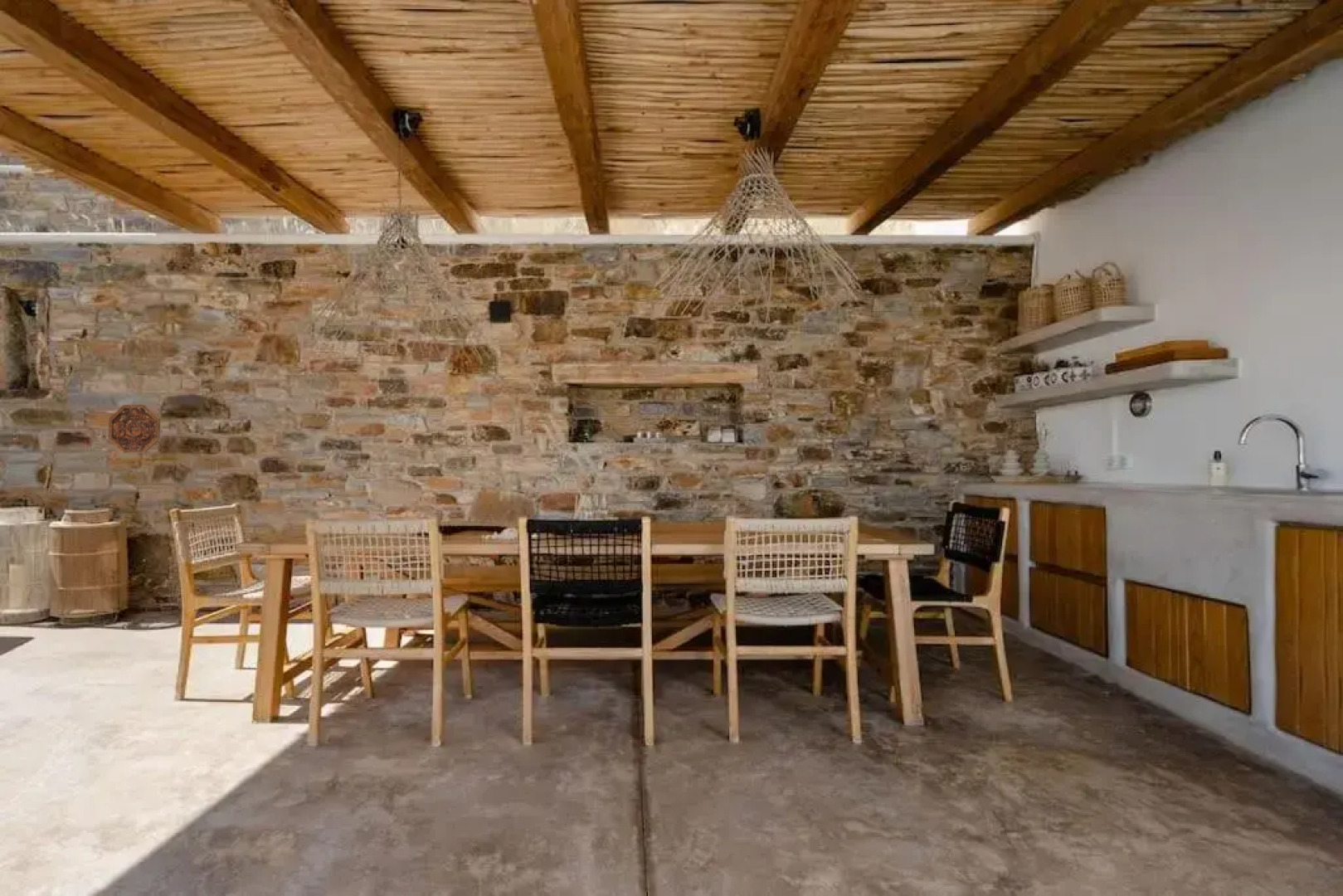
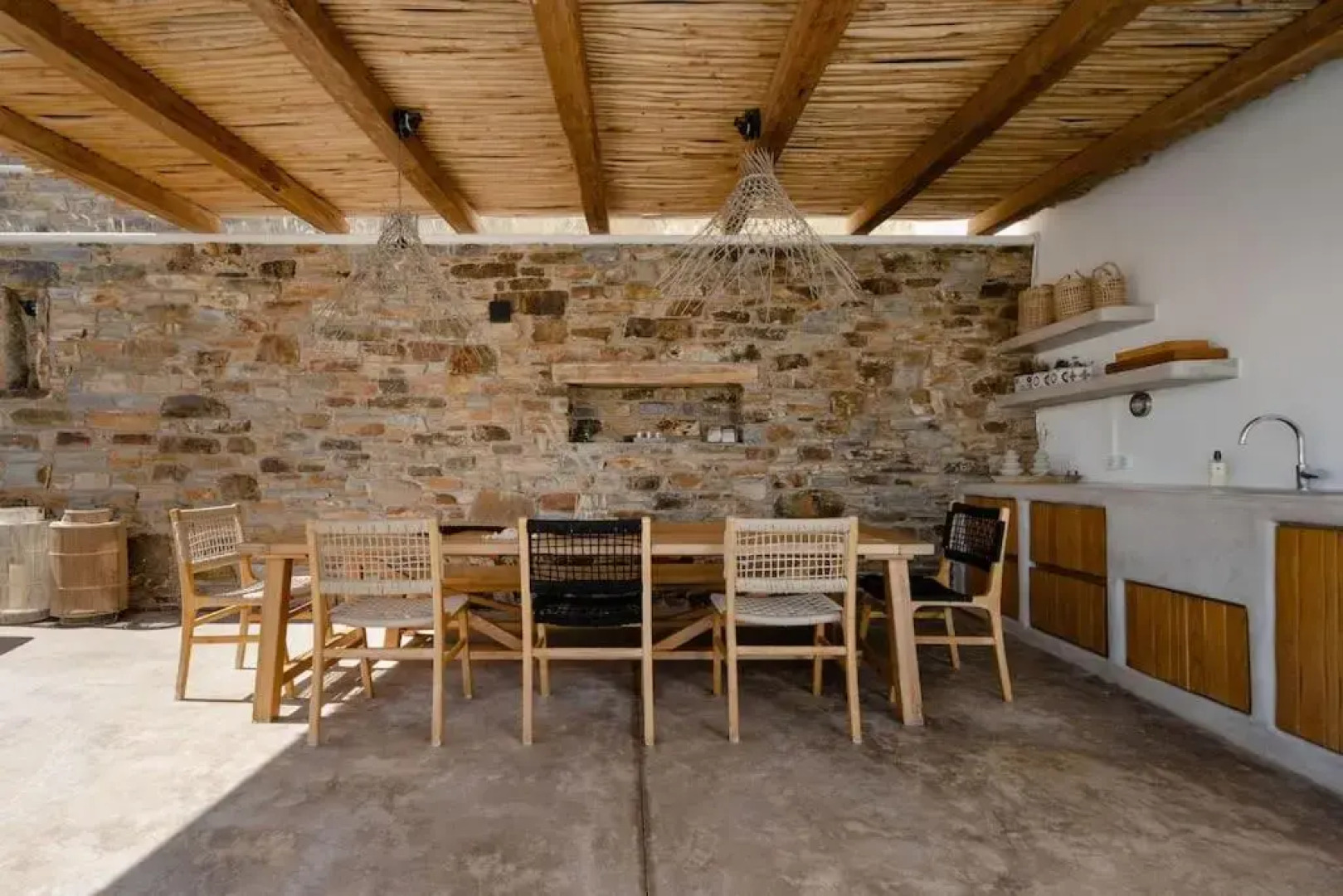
- decorative platter (134, 428)
